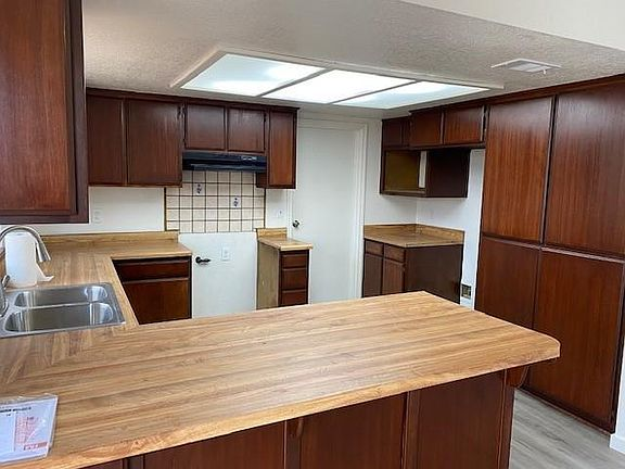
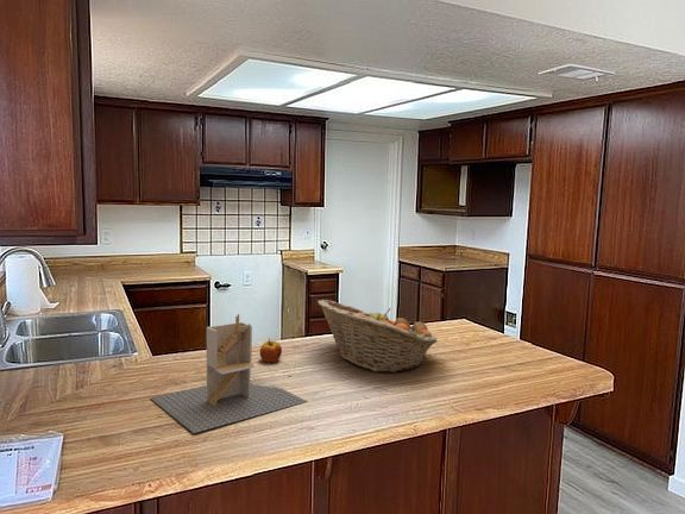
+ architectural model (228, 357)
+ apple (270, 349)
+ fruit basket (375, 330)
